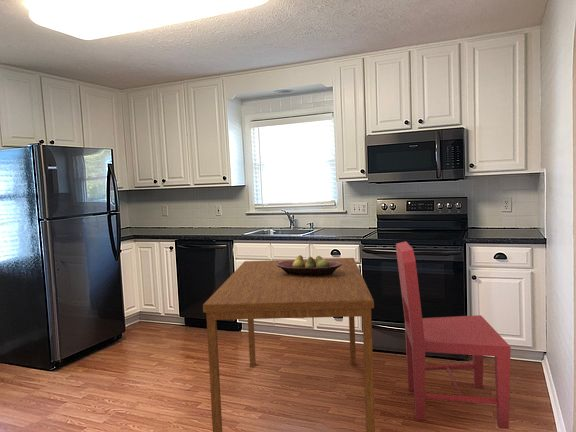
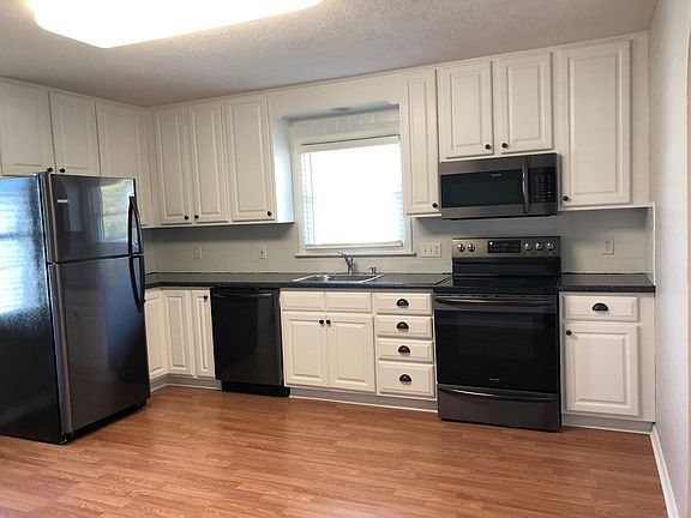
- fruit bowl (308, 264)
- dining chair (446, 324)
- dining table (296, 317)
